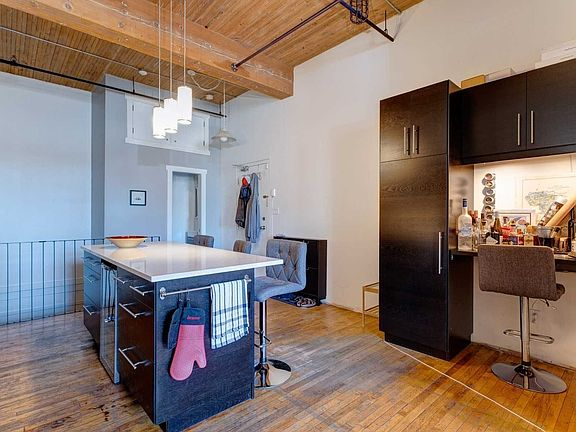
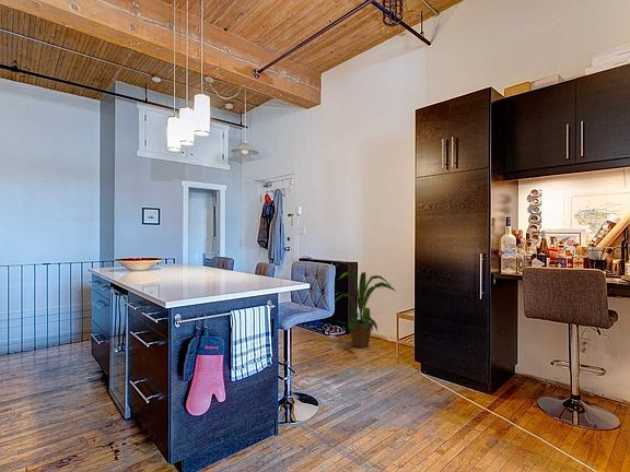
+ house plant (365, 305)
